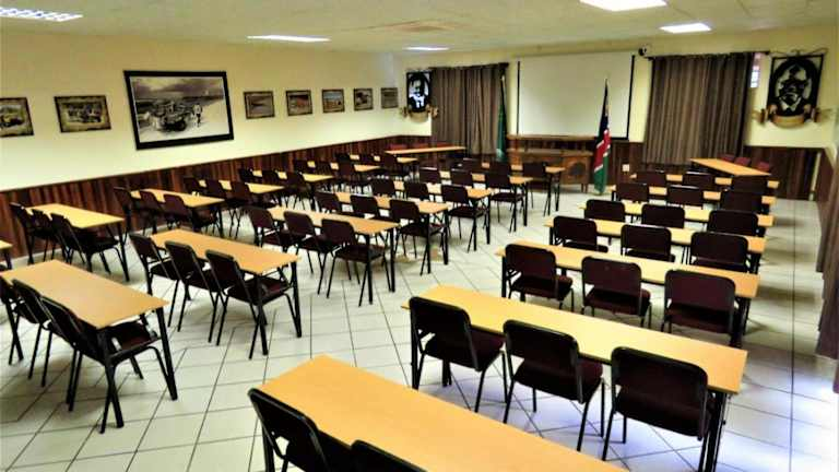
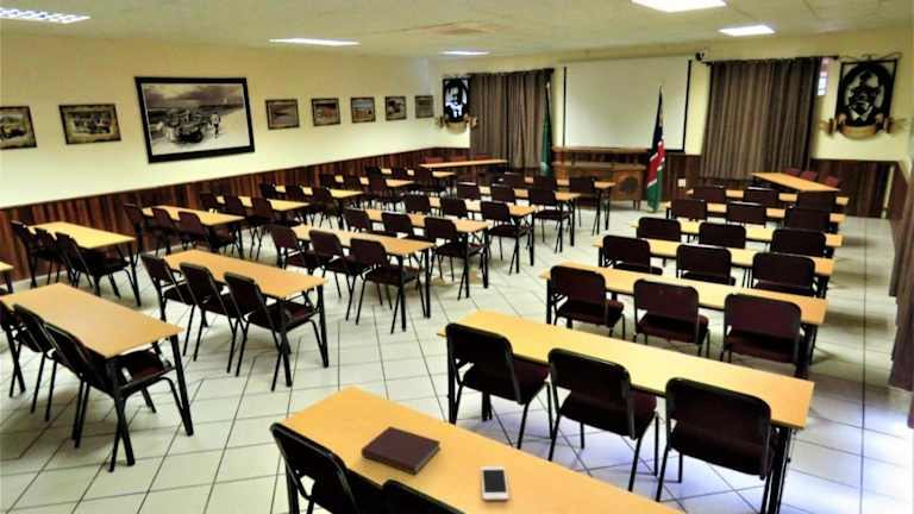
+ cell phone (494, 482)
+ notebook (401, 449)
